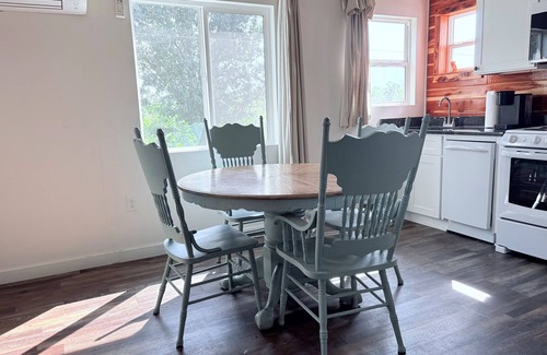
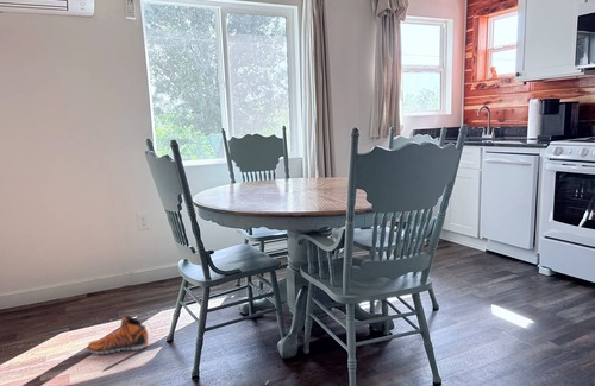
+ sneaker (118, 333)
